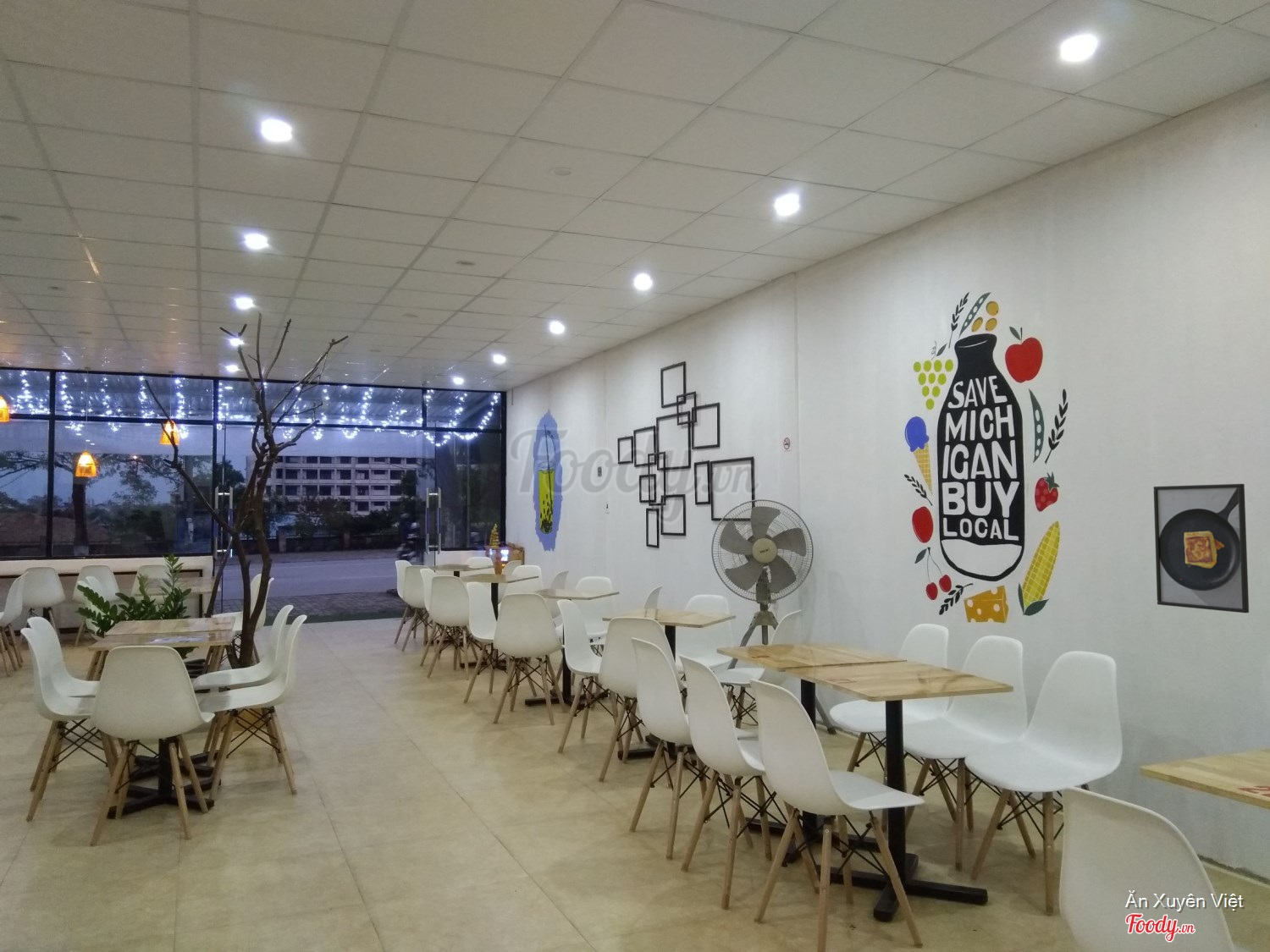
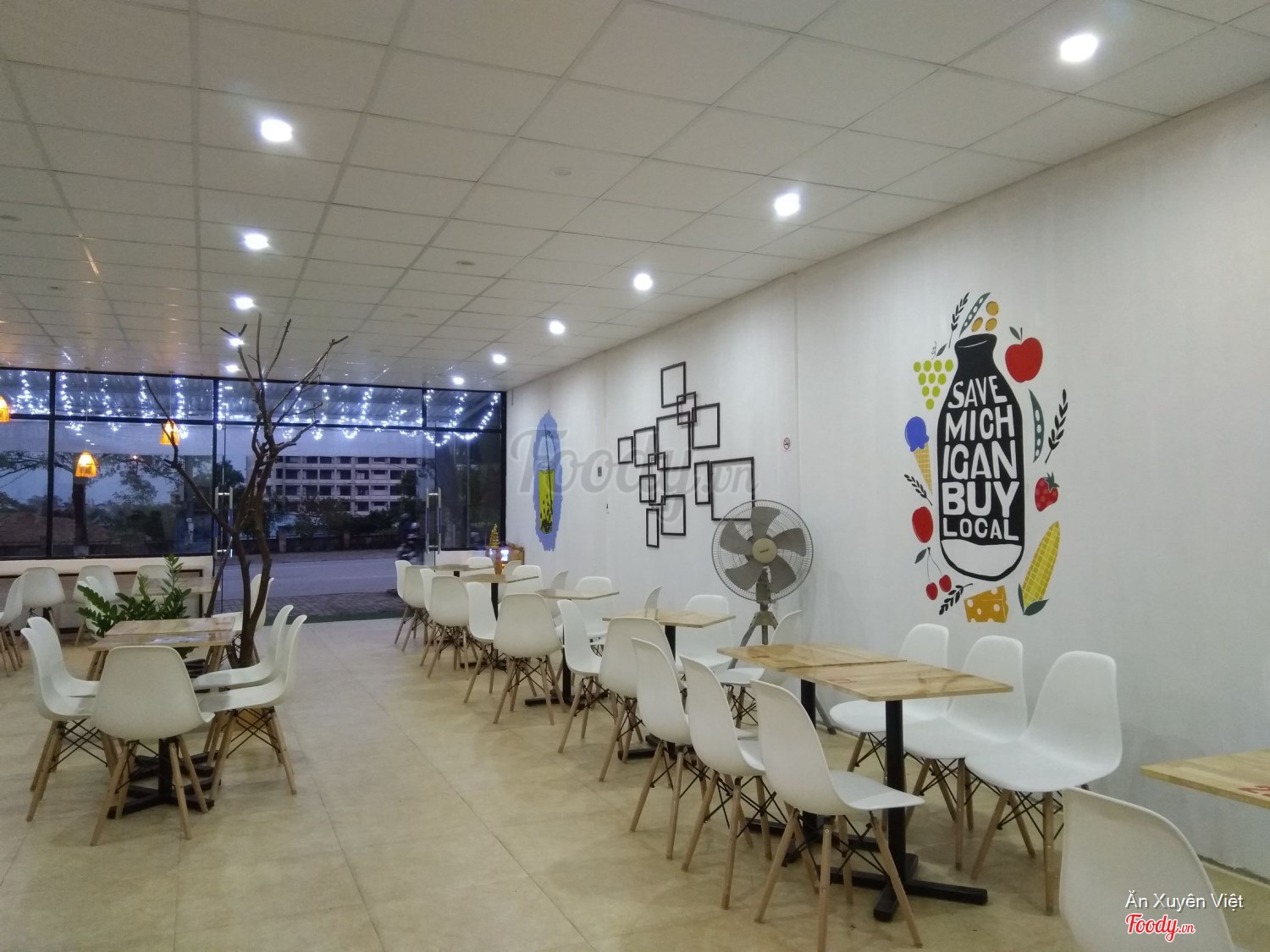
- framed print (1199, 547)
